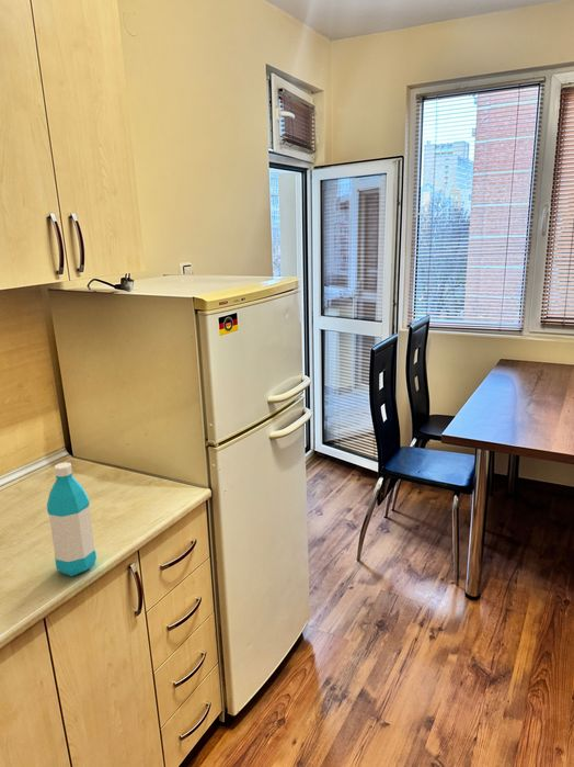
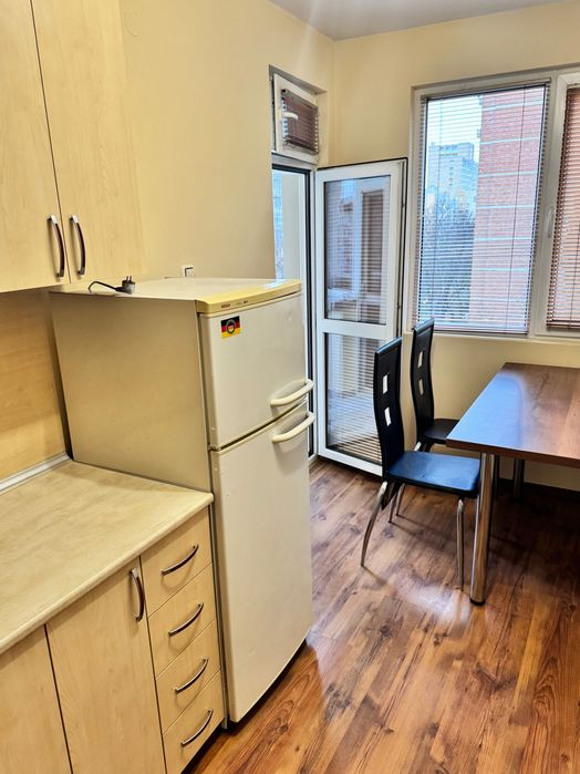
- water bottle (70, 517)
